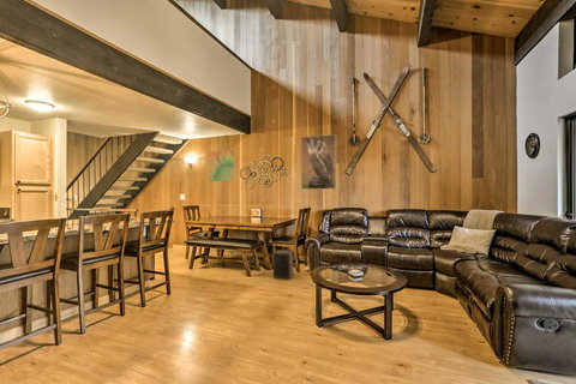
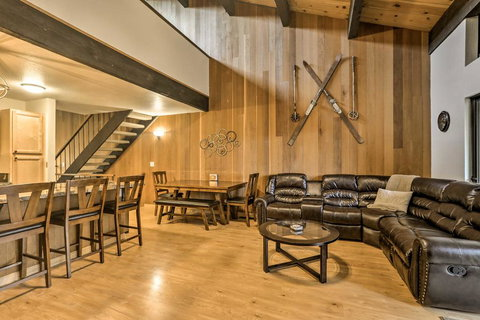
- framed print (318, 162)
- topographic map (220, 166)
- speaker (283, 264)
